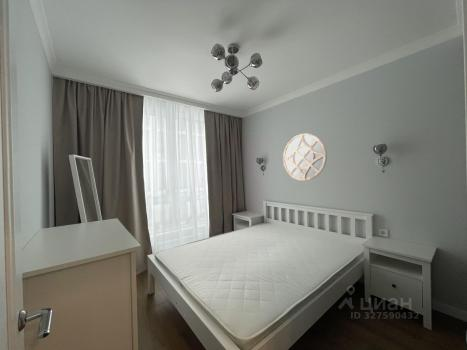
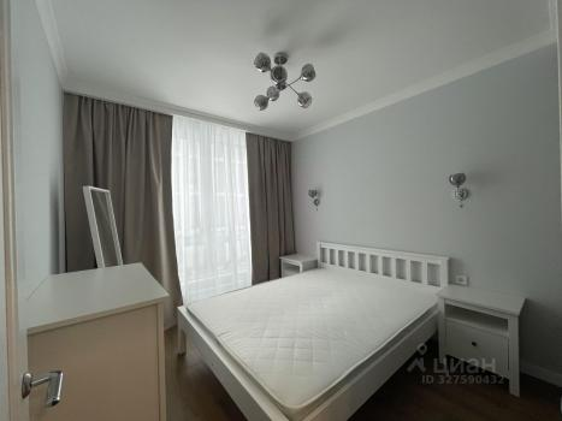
- mirror (302, 157)
